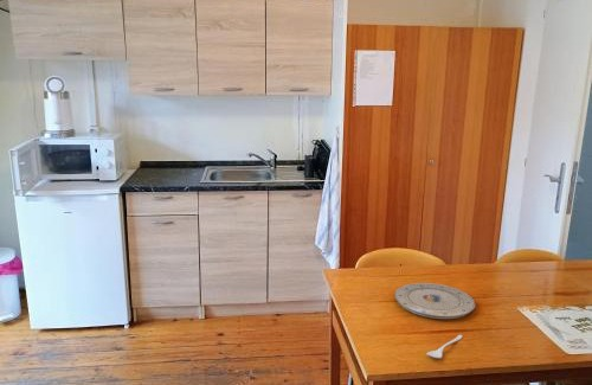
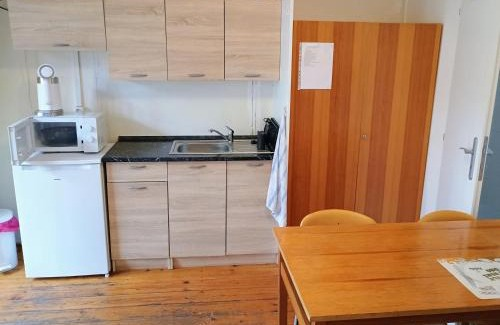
- plate (433, 300)
- spoon (445, 345)
